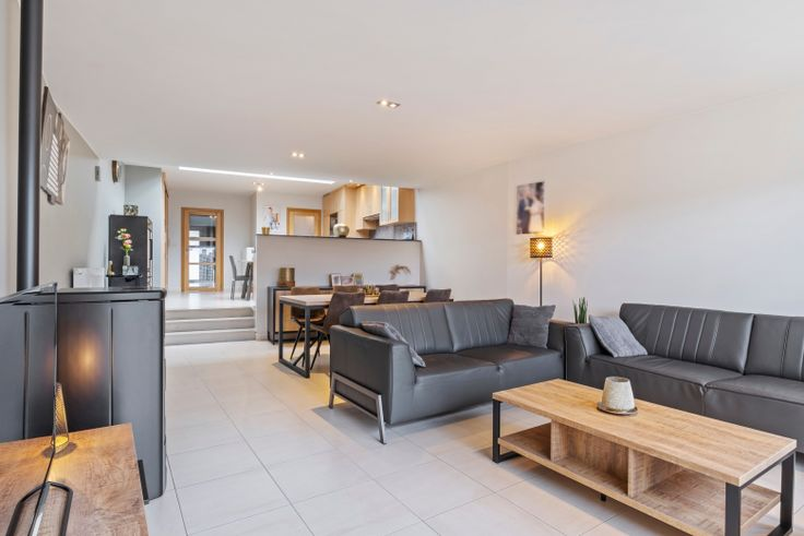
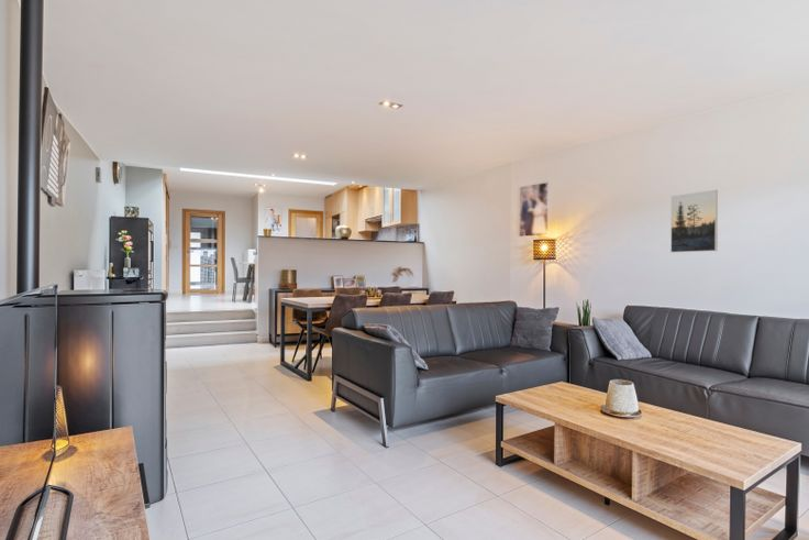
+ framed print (692, 222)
